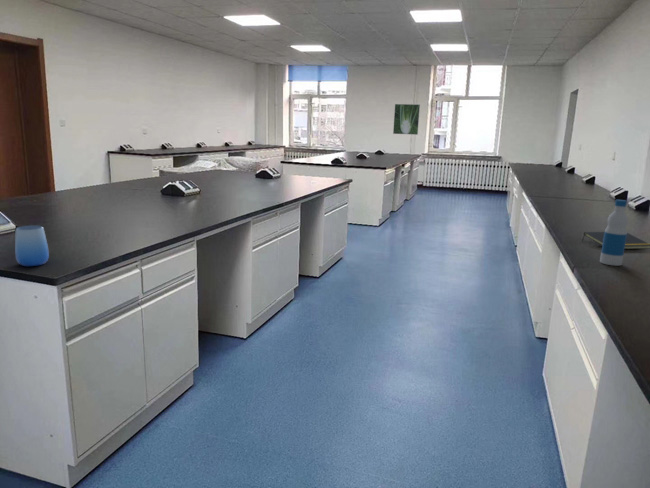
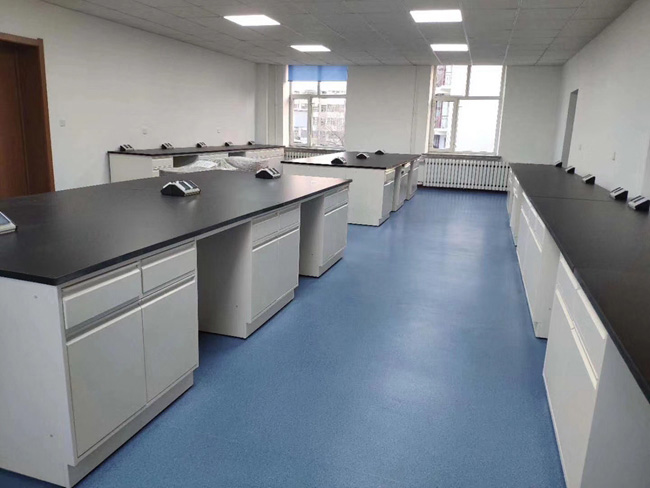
- notepad (625, 243)
- cup (31, 245)
- bottle (615, 232)
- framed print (406, 119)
